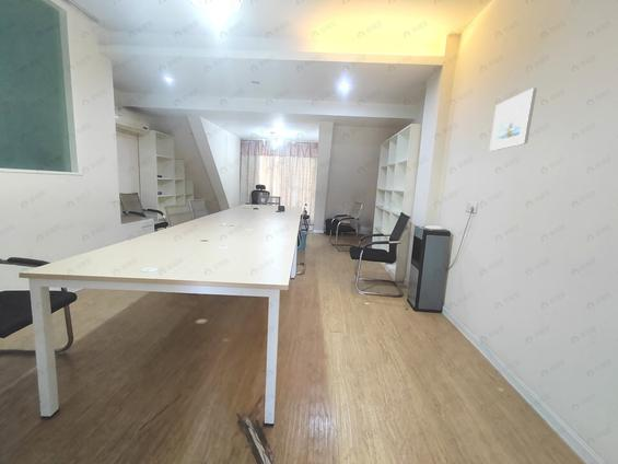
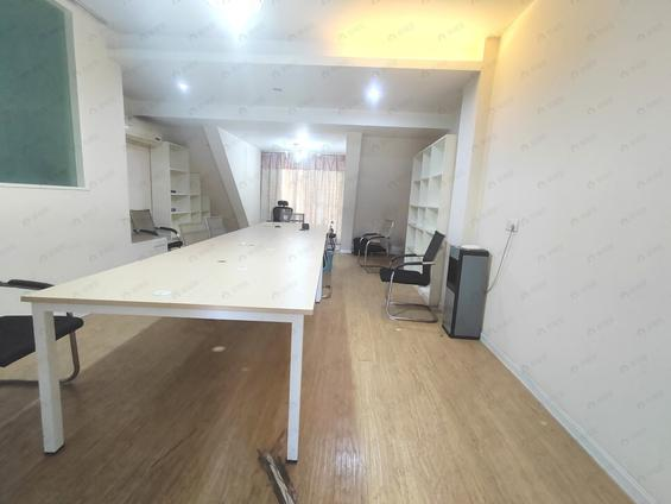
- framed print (510, 123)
